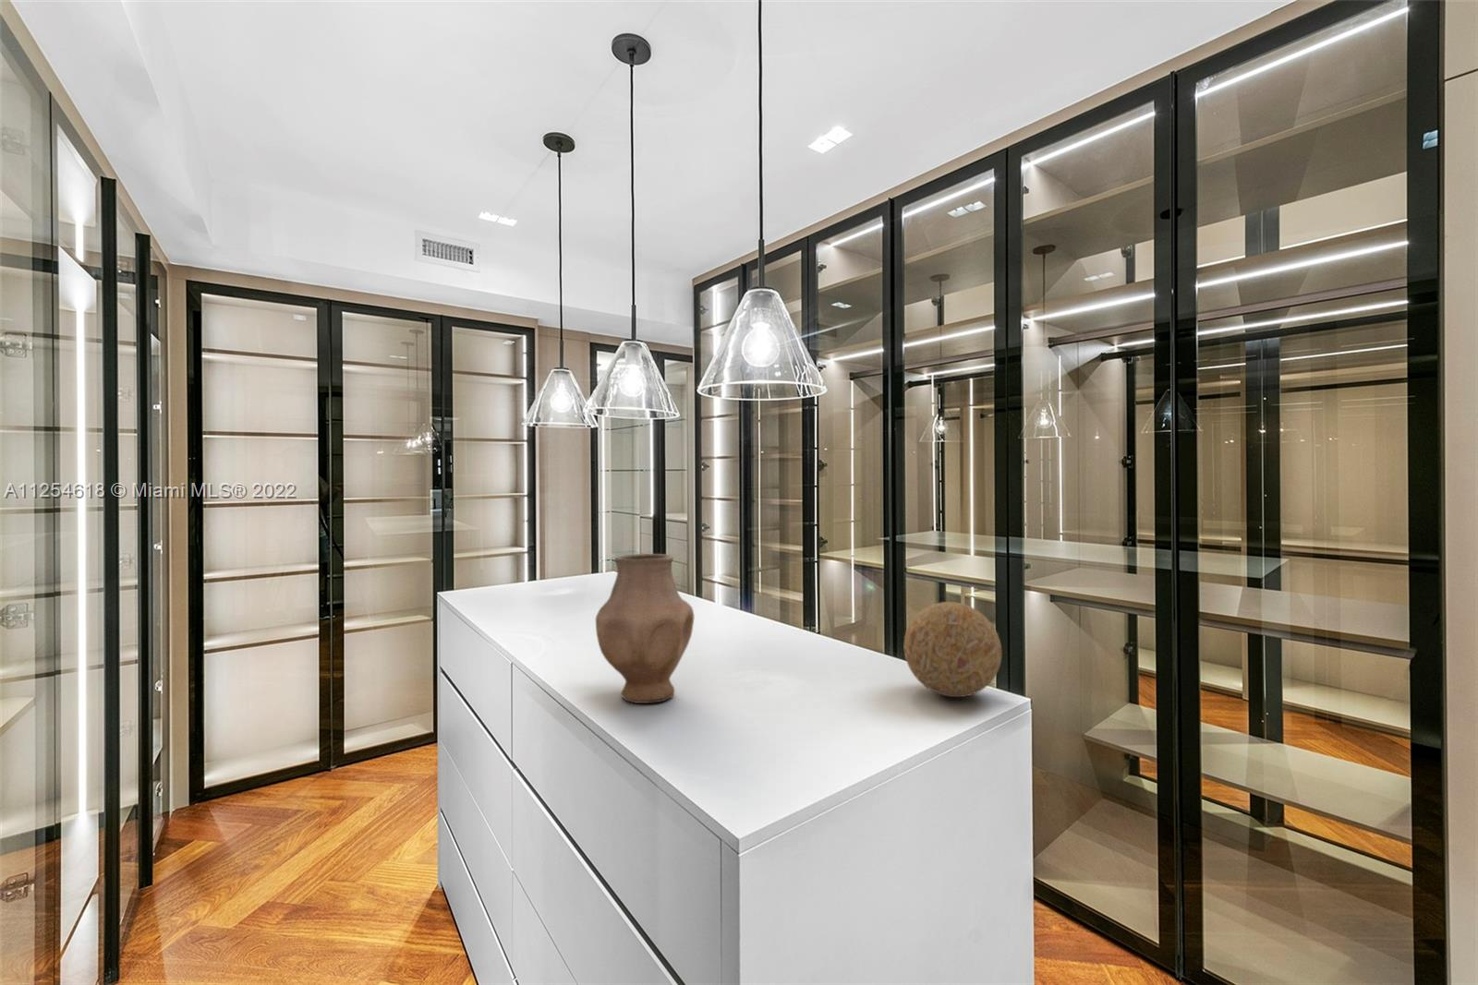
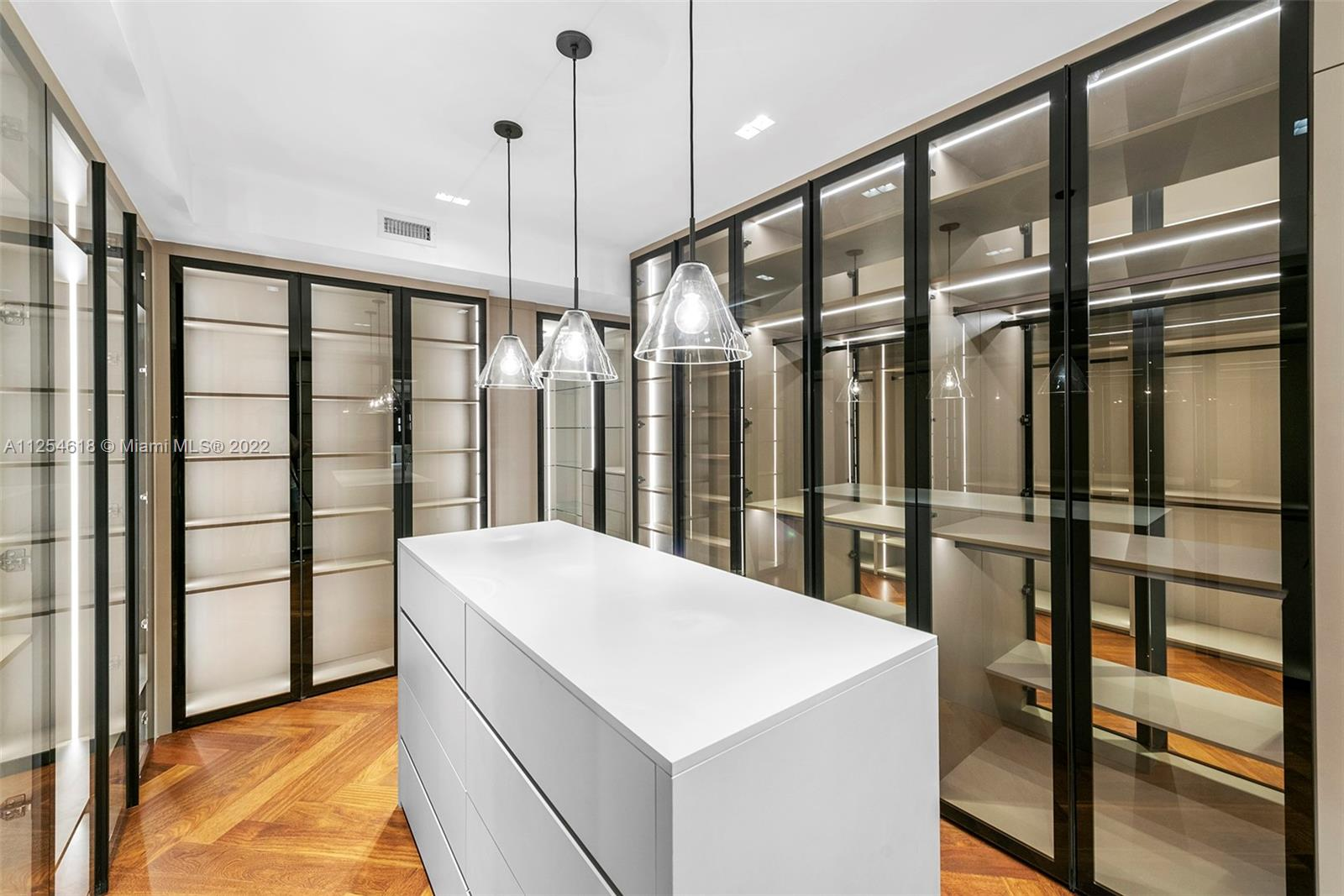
- decorative ball (951, 648)
- vase (644, 626)
